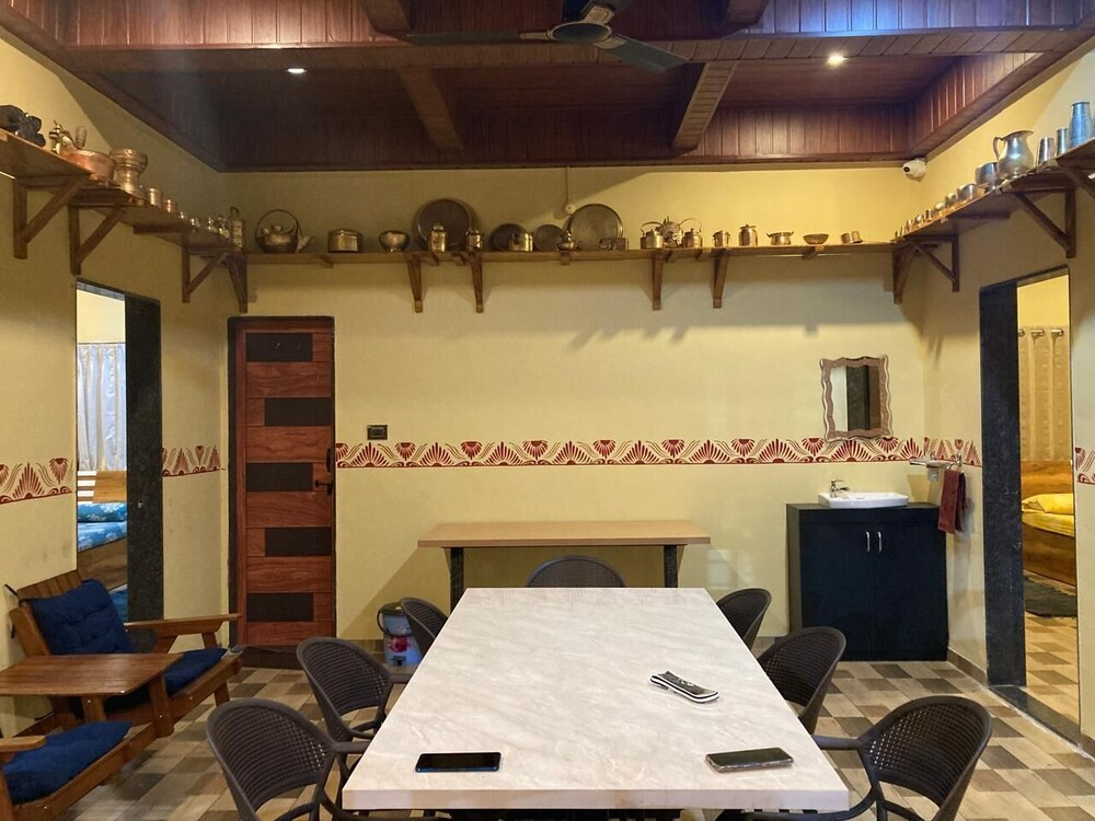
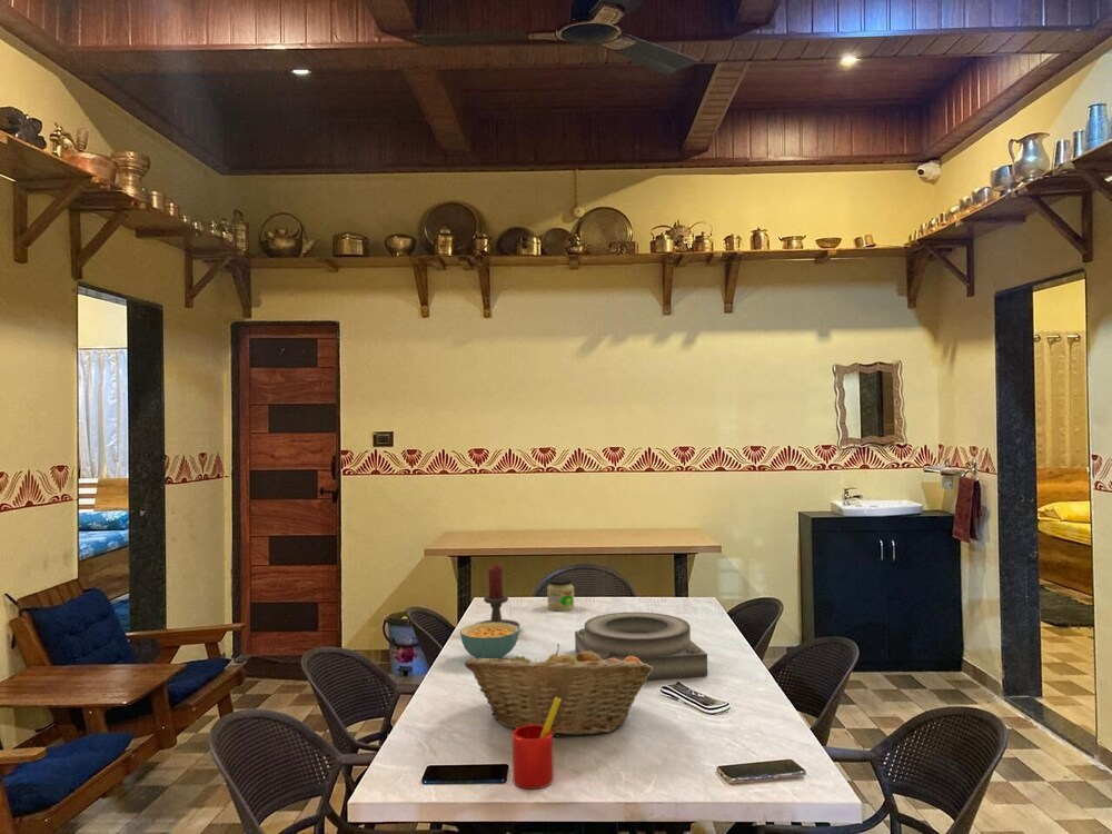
+ fruit basket (557, 679)
+ straw (536, 738)
+ candle holder (496, 596)
+ decorative bowl (637, 643)
+ cereal bowl (489, 644)
+ jar (560, 594)
